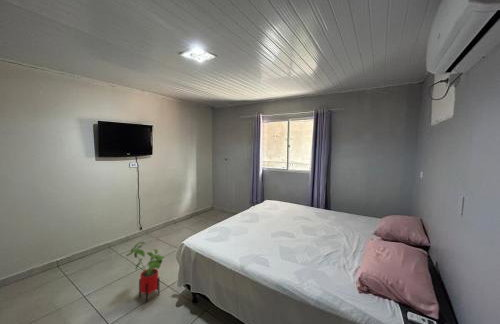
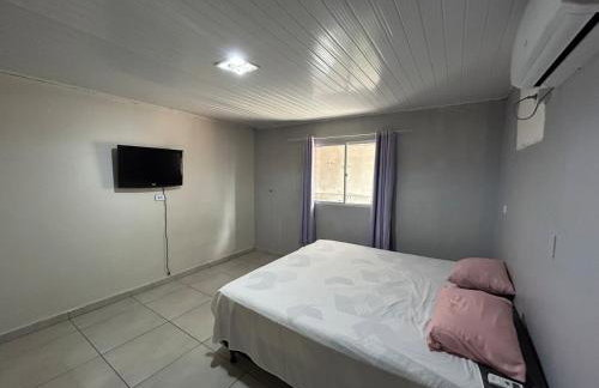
- house plant (147, 269)
